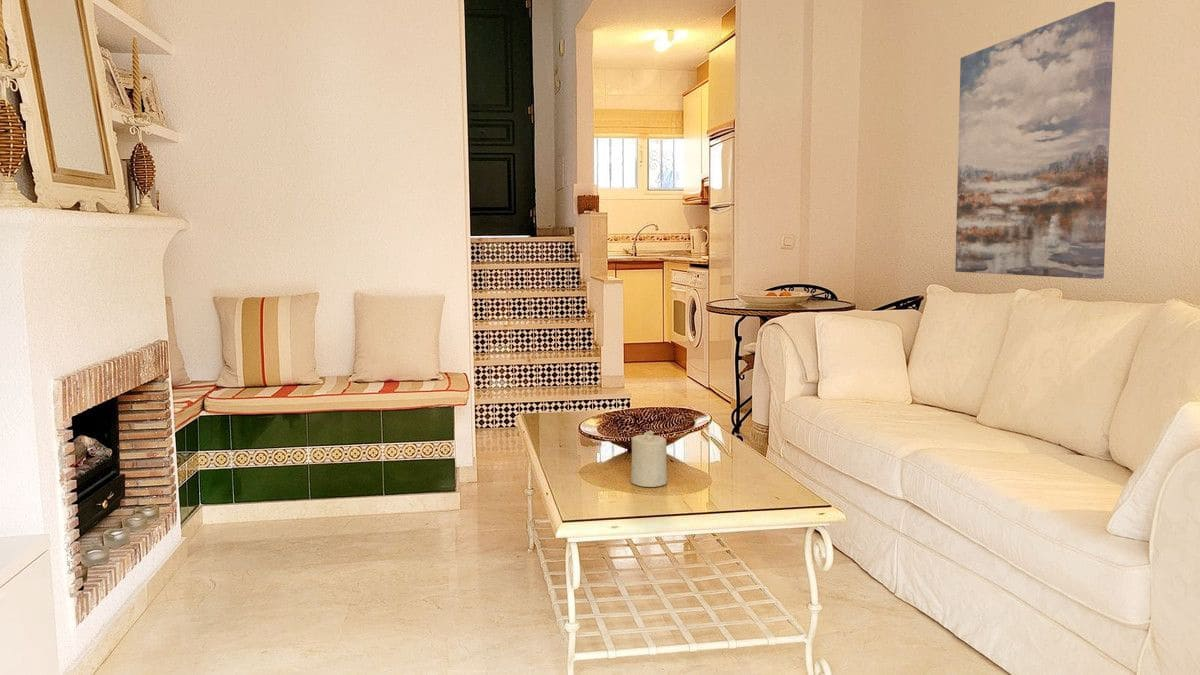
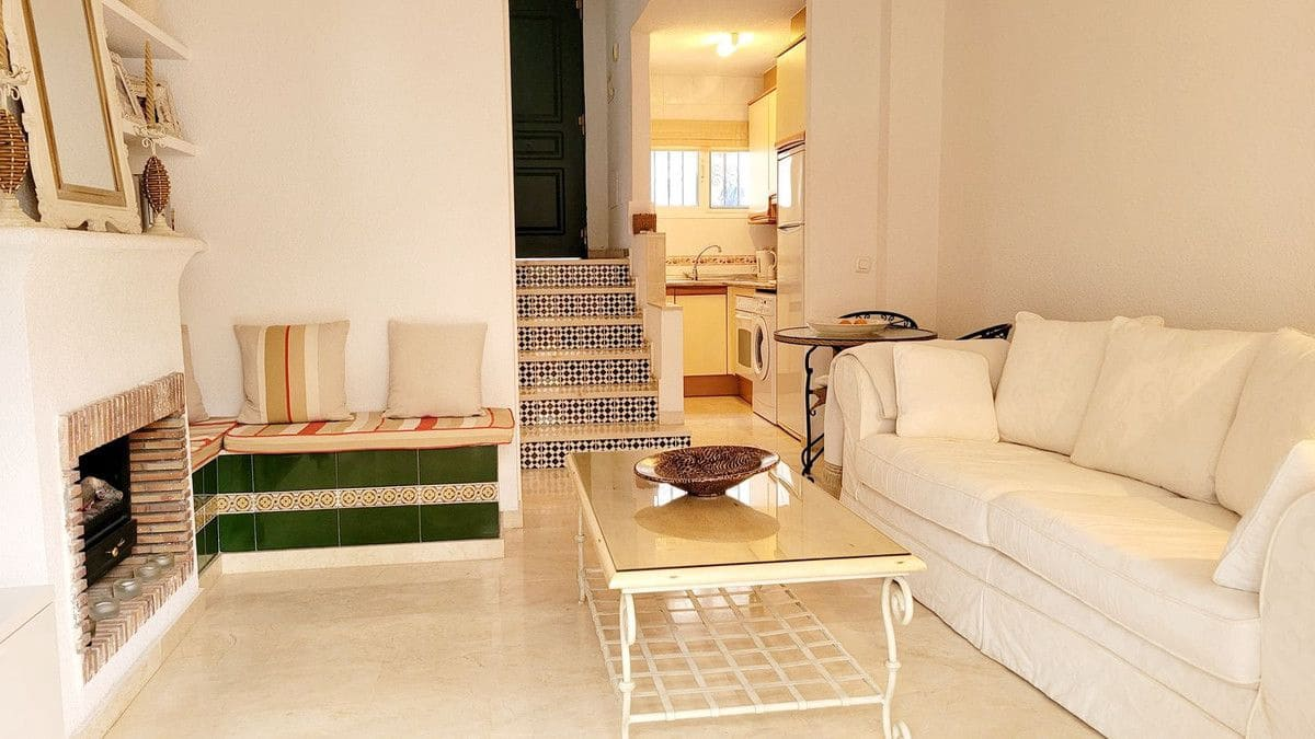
- wall art (1023, 155)
- candle (648, 455)
